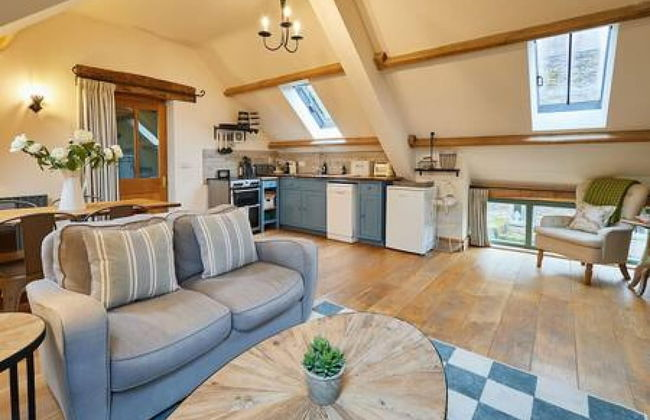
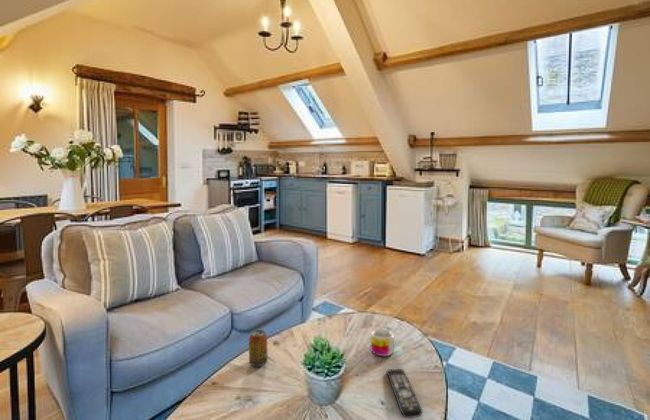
+ beverage can (258, 347)
+ mug (380, 340)
+ remote control (402, 390)
